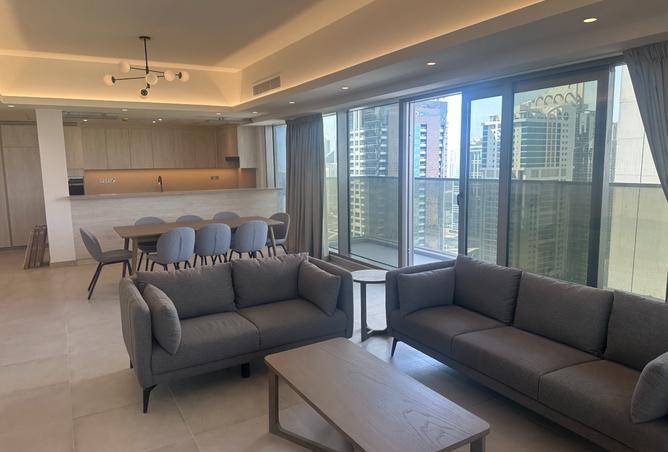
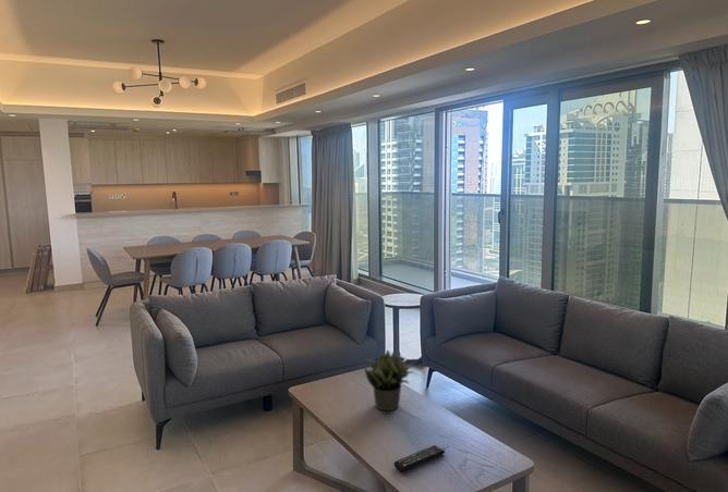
+ remote control (420, 457)
+ potted plant (393, 378)
